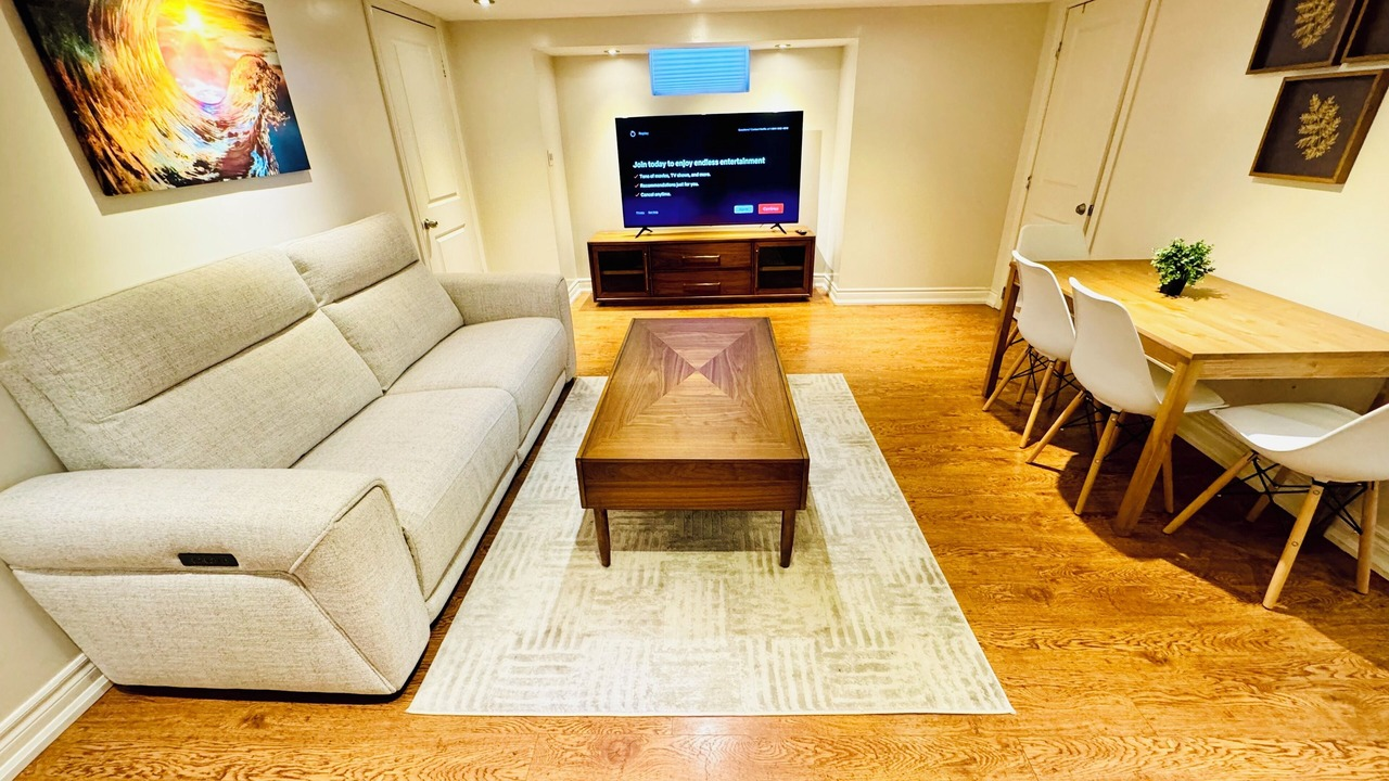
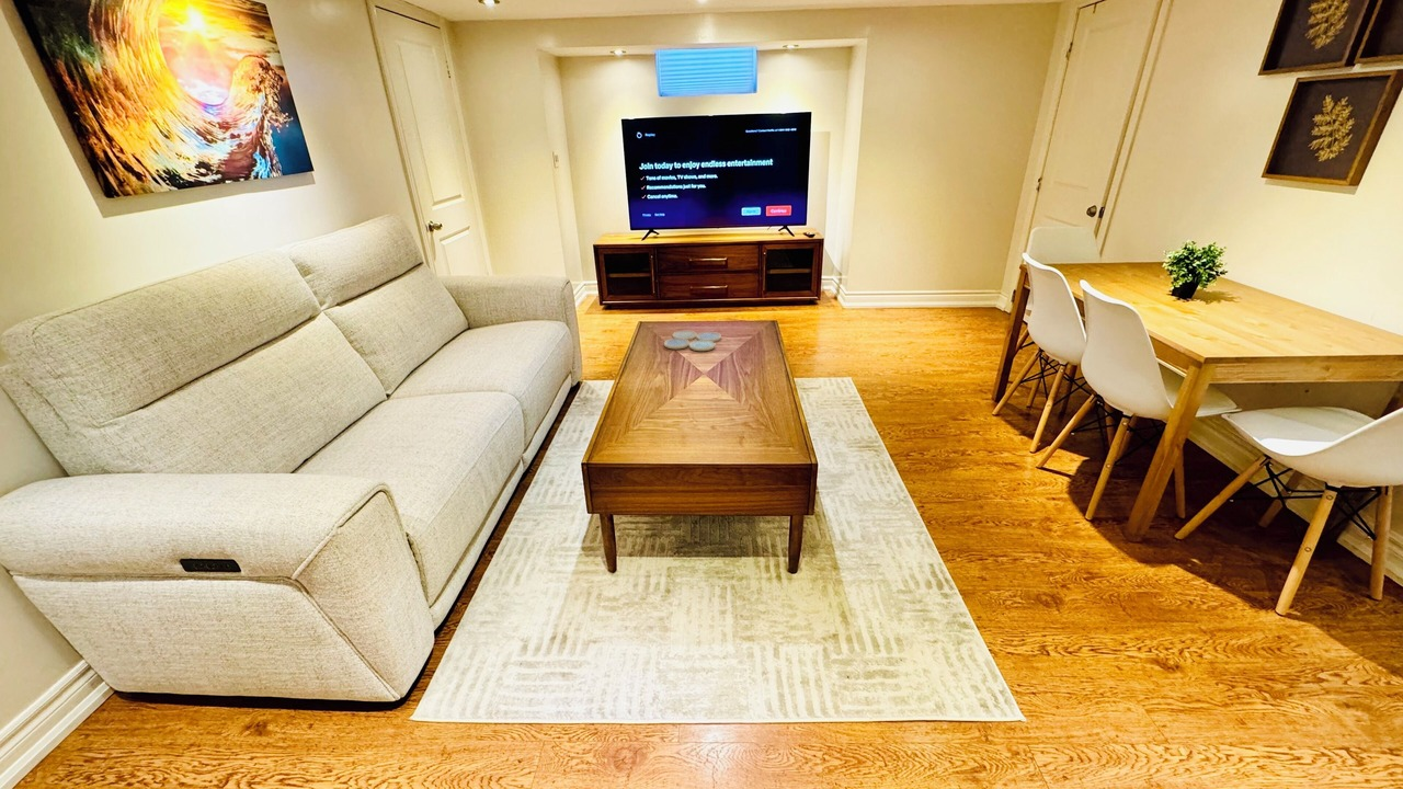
+ drink coaster (692, 339)
